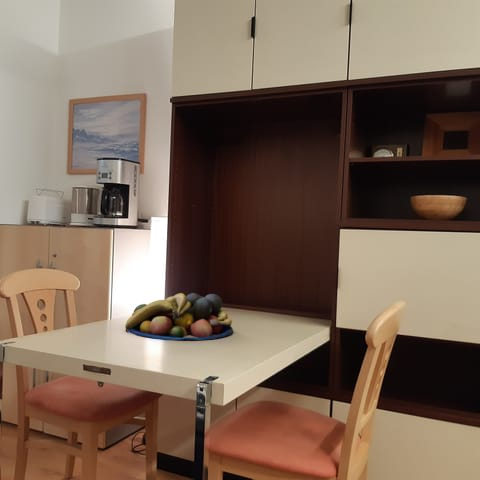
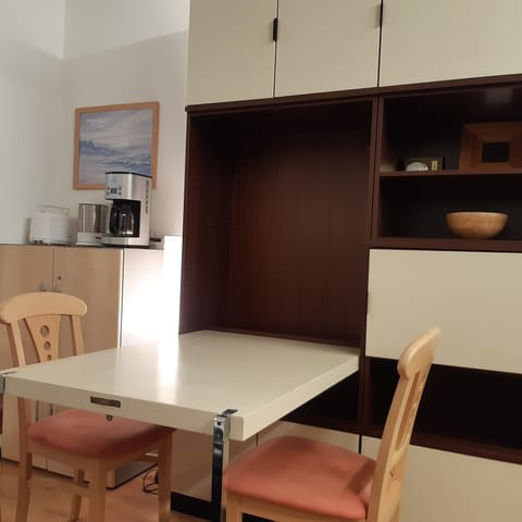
- fruit bowl (181, 310)
